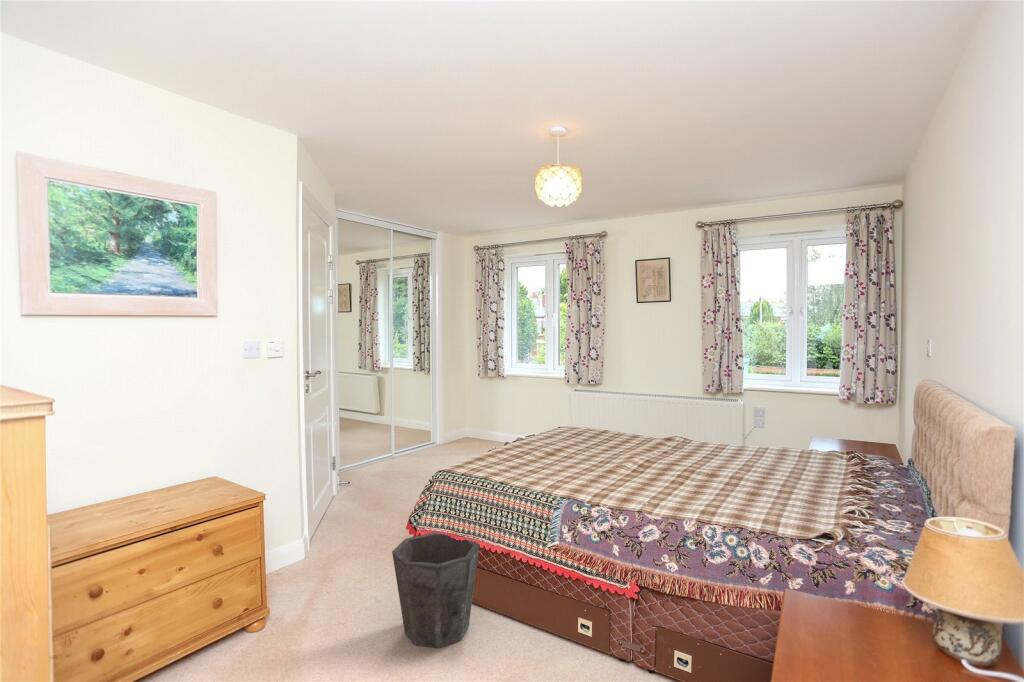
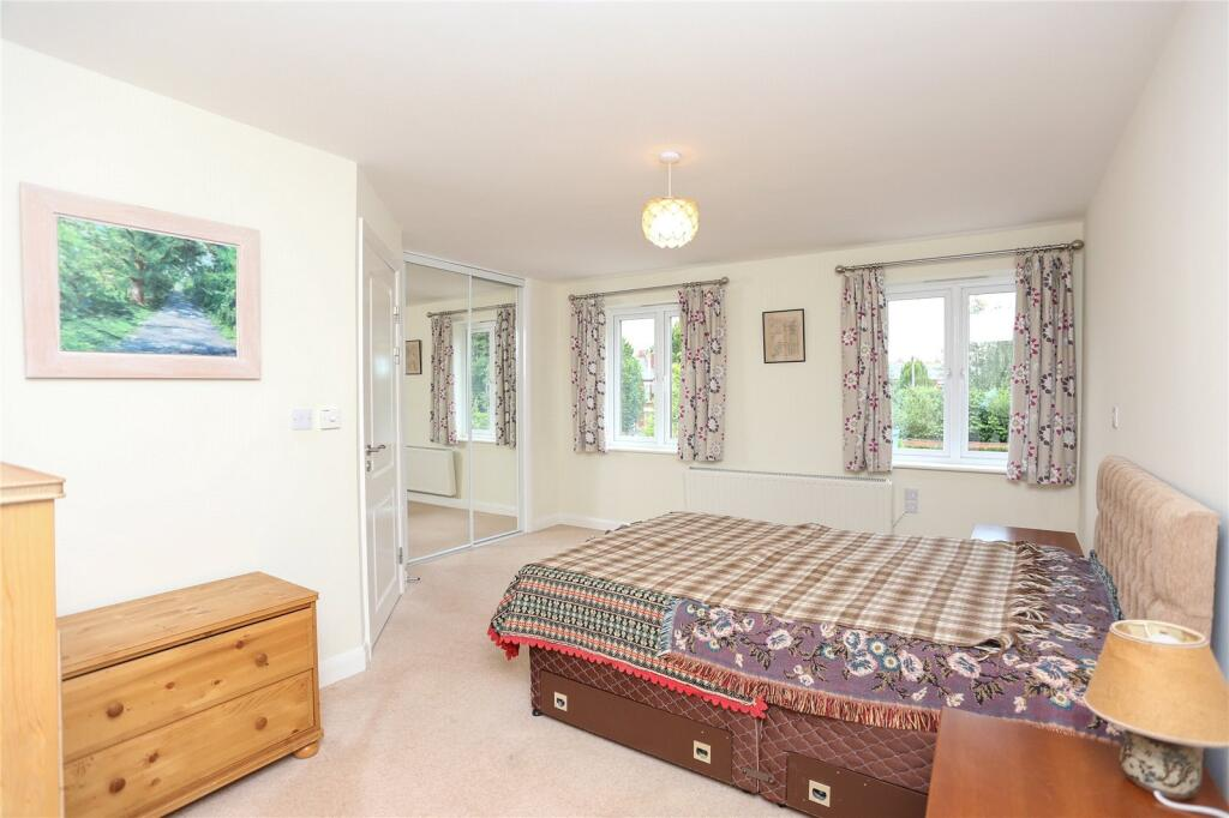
- waste bin (436, 588)
